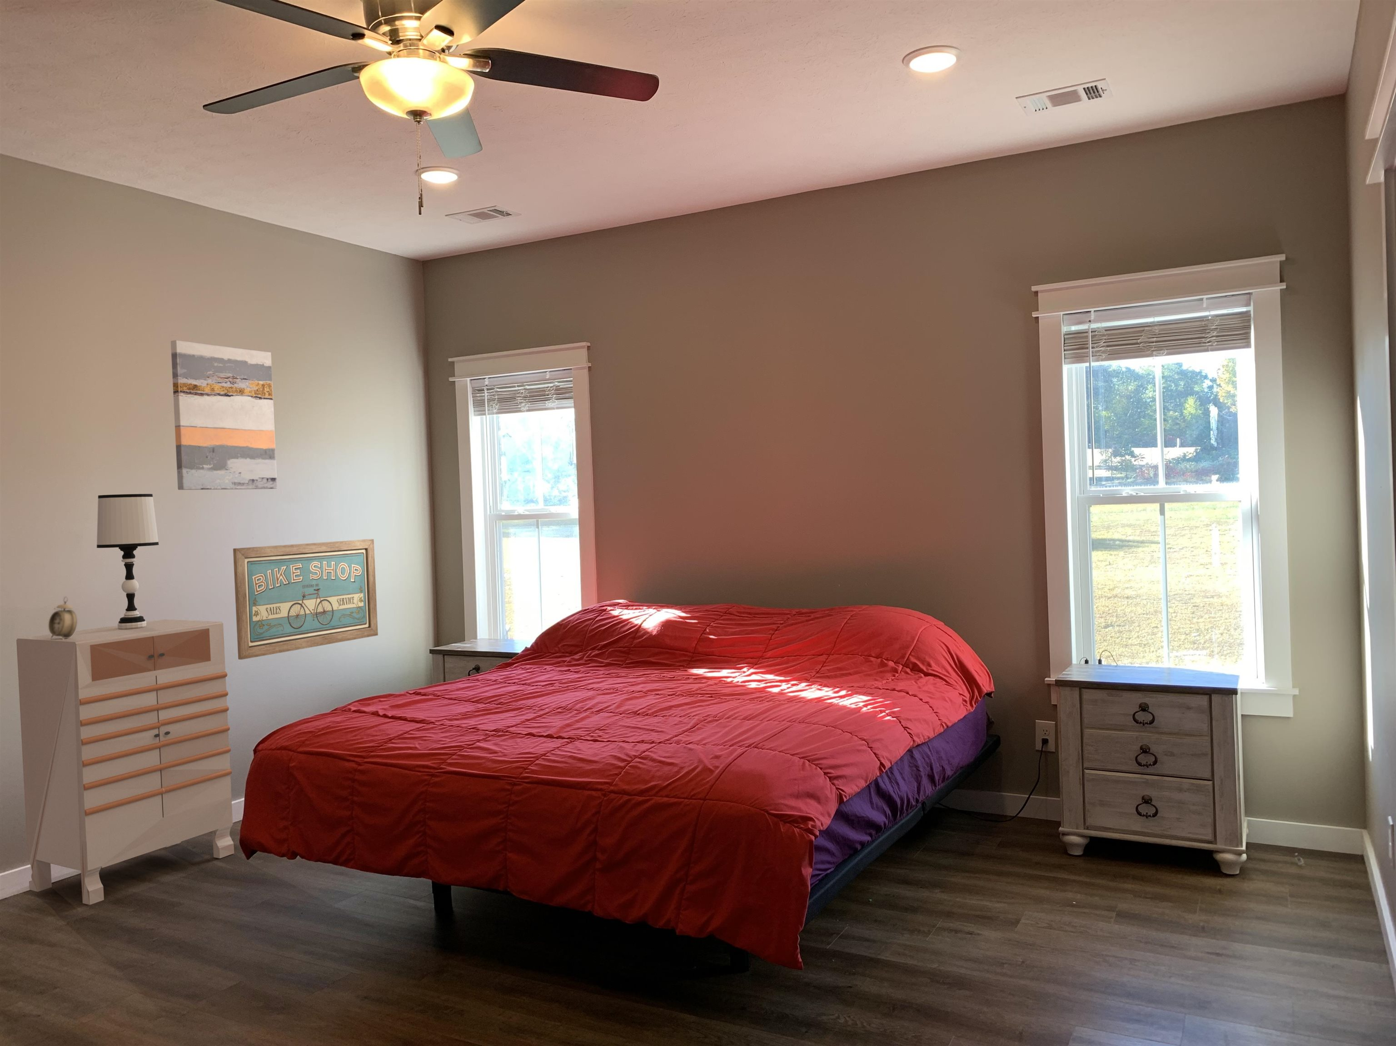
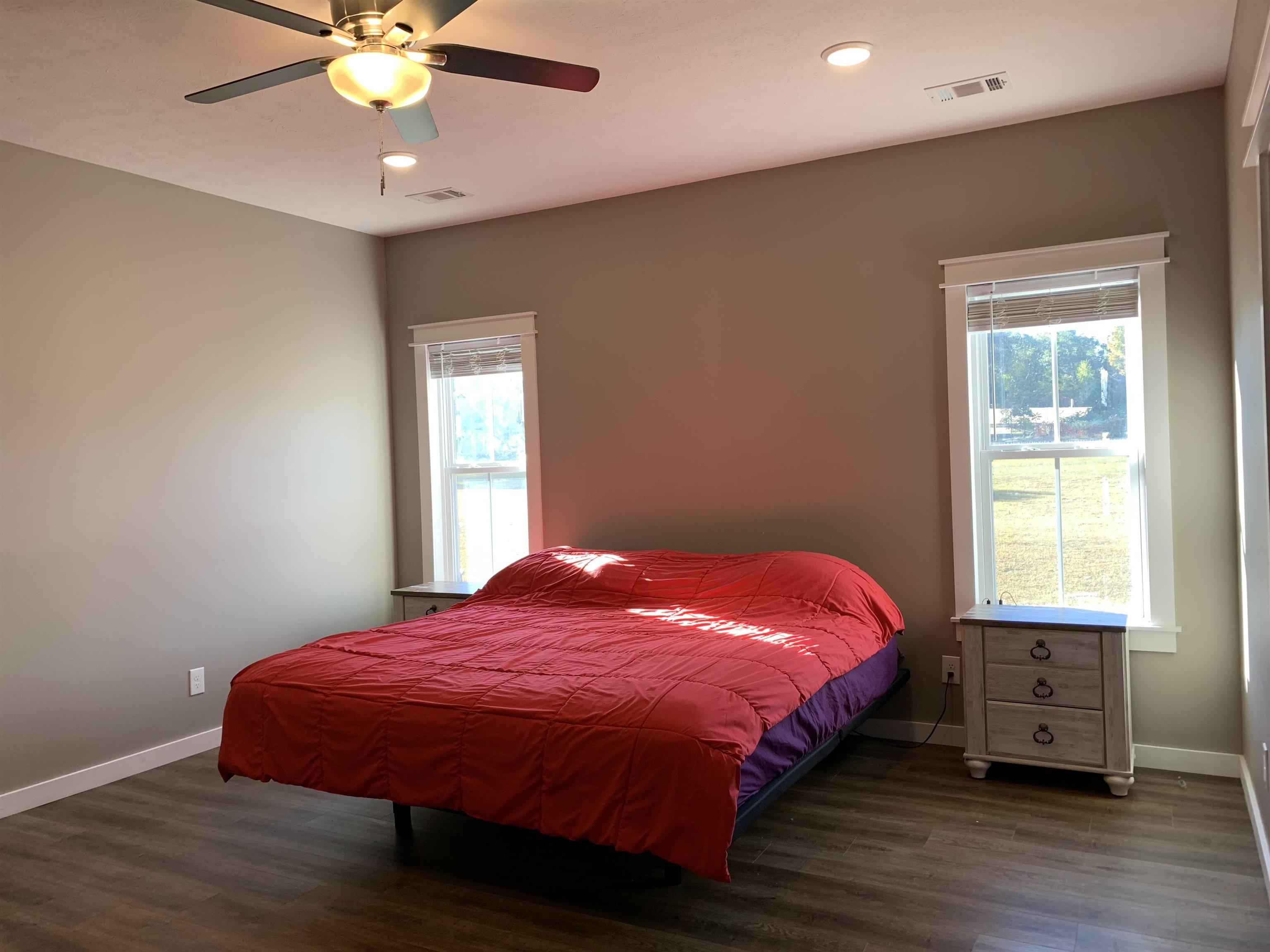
- table lamp (129, 560)
- wall art (226, 418)
- alarm clock (63, 617)
- dresser (131, 750)
- wall art (310, 594)
